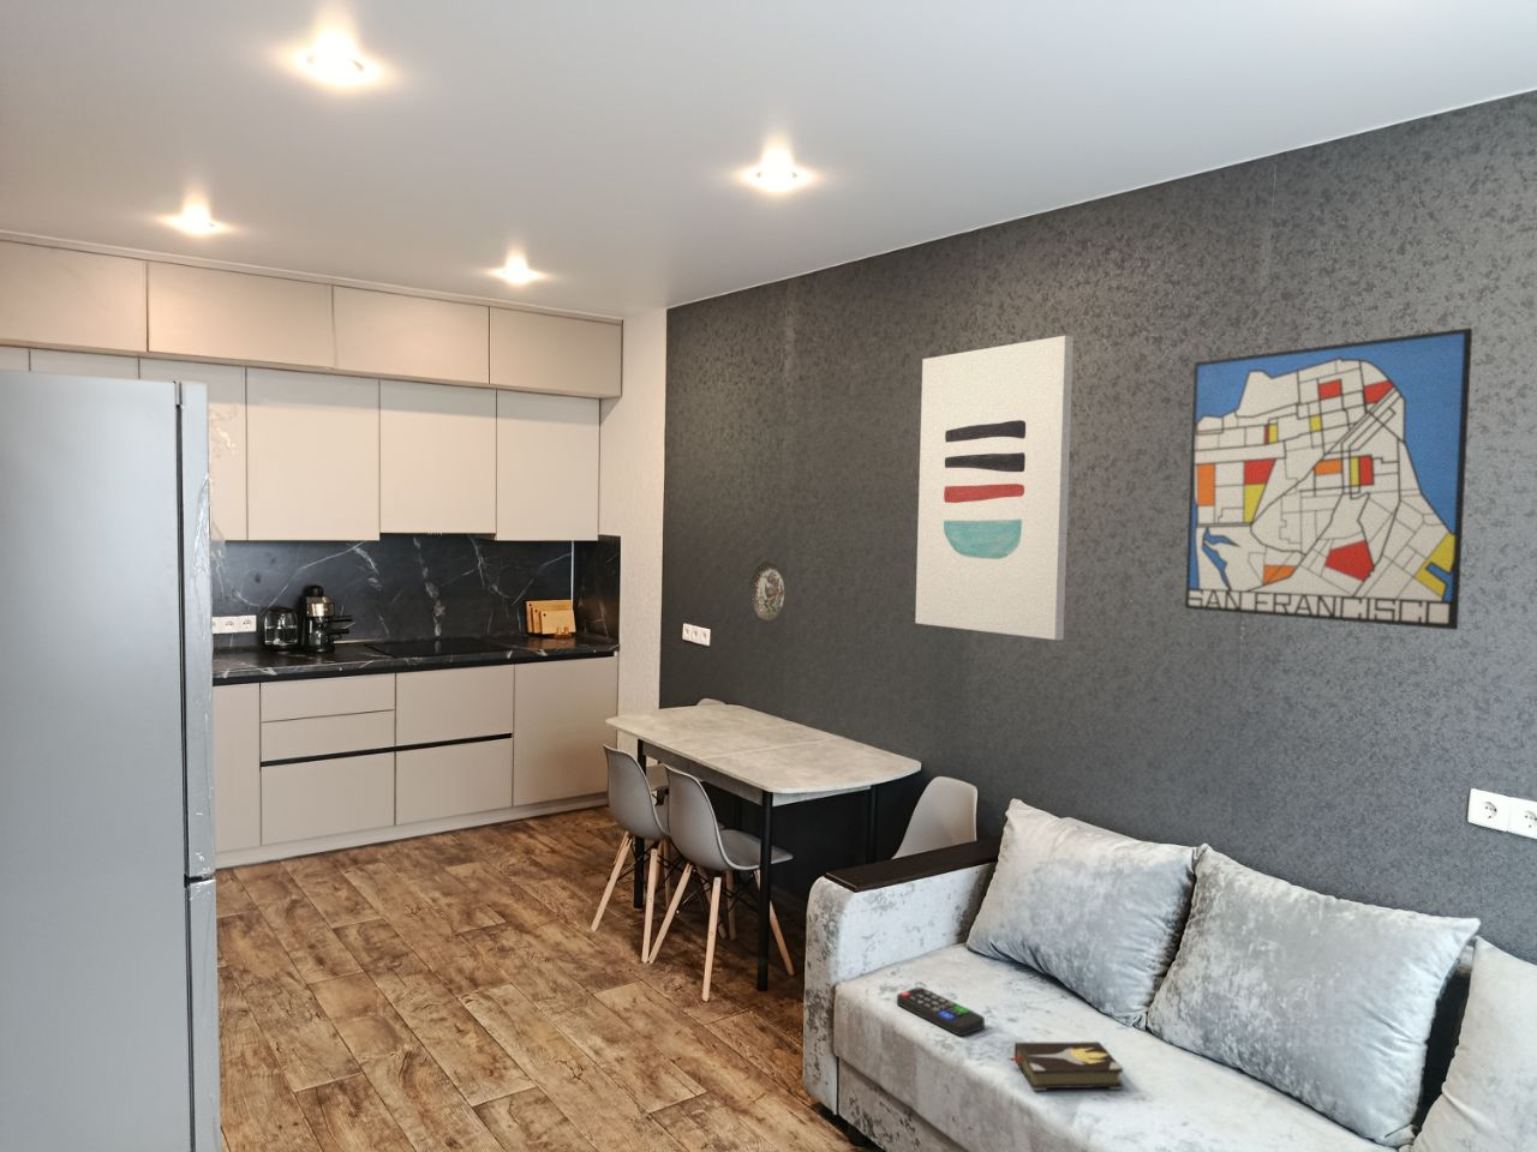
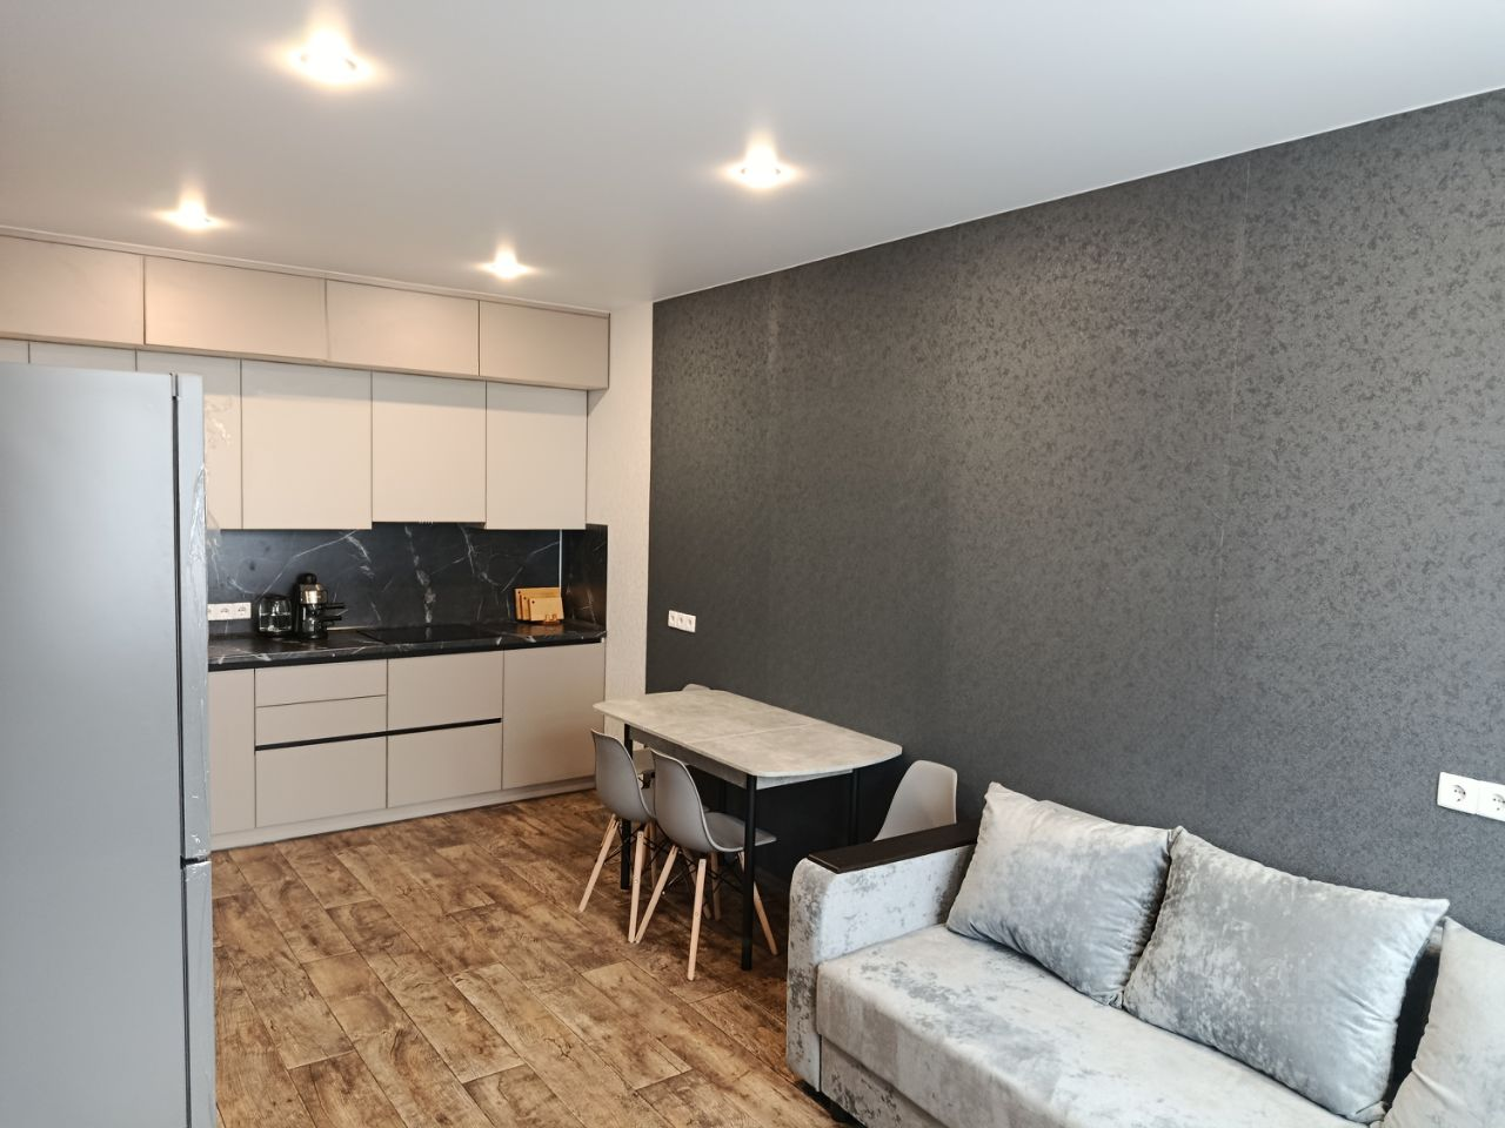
- remote control (939, 1009)
- wall art (1312, 483)
- decorative plate (768, 592)
- hardback book (1066, 1062)
- wall art (989, 490)
